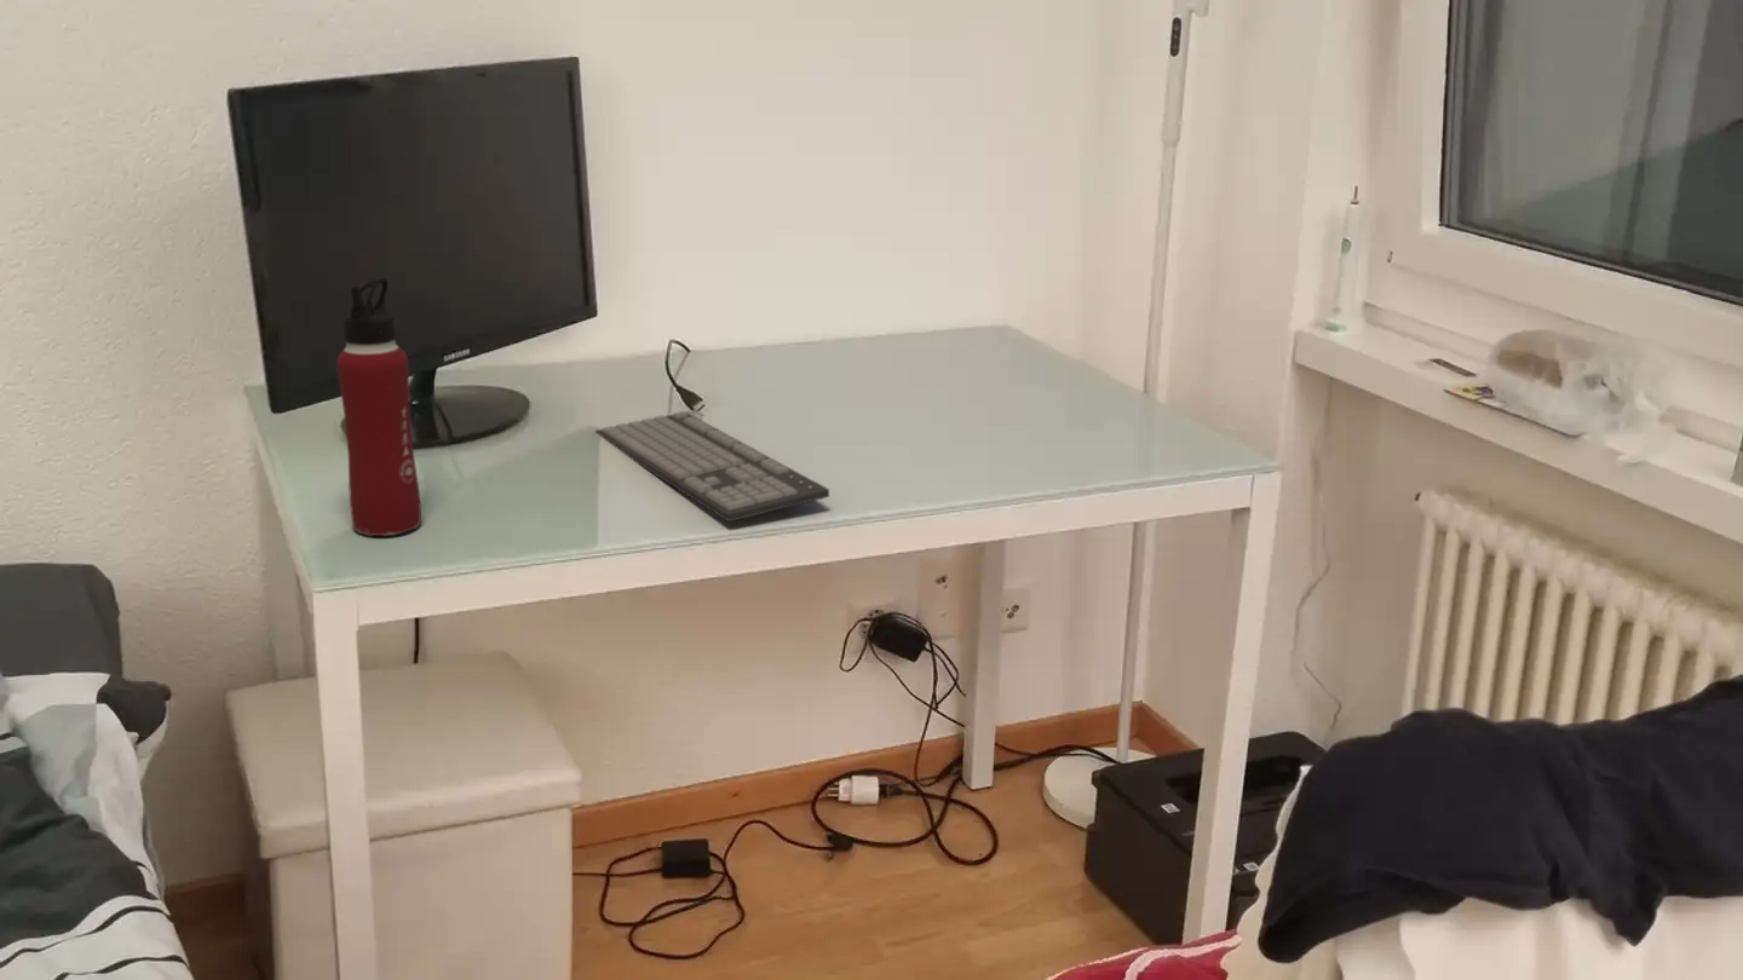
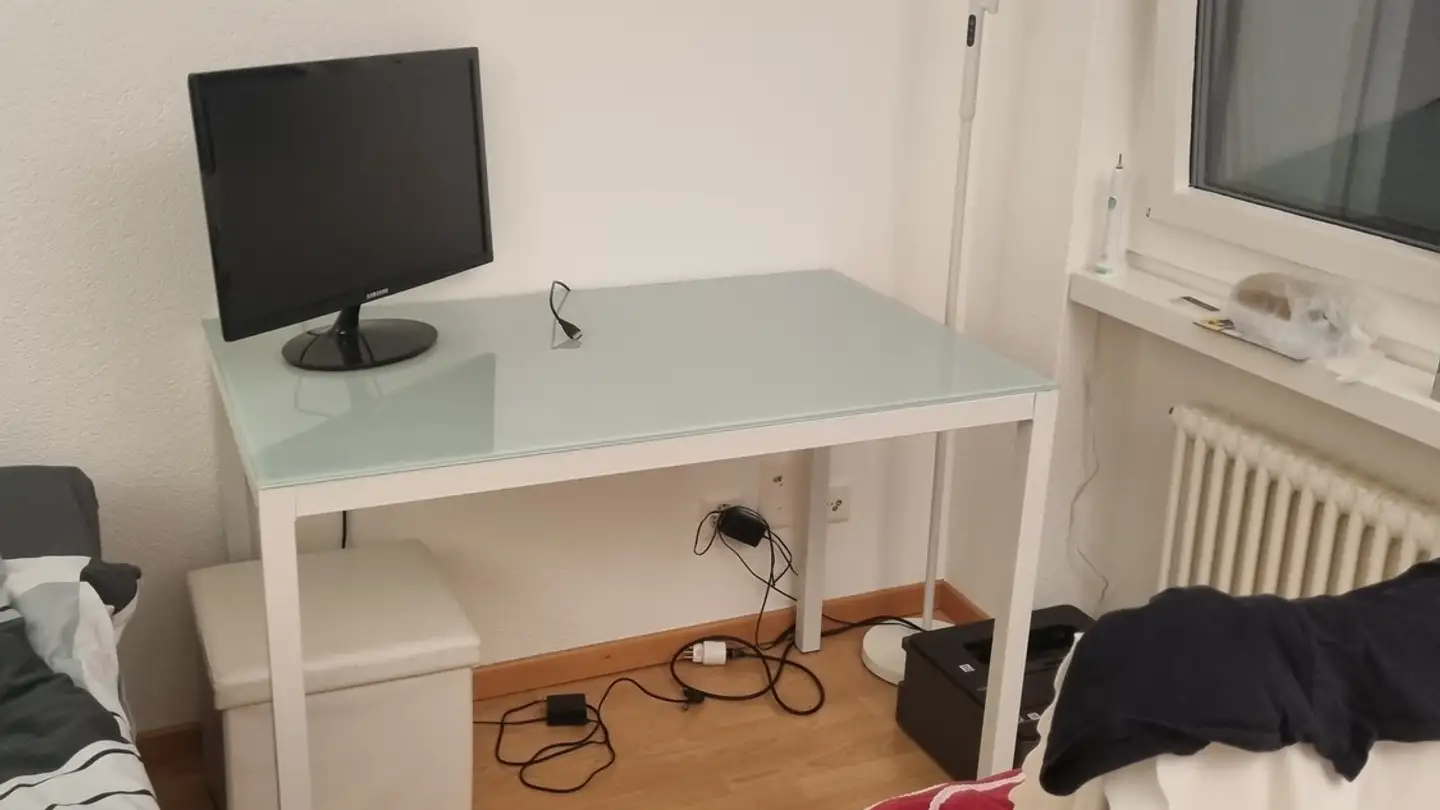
- water bottle (376, 407)
- keyboard (704, 459)
